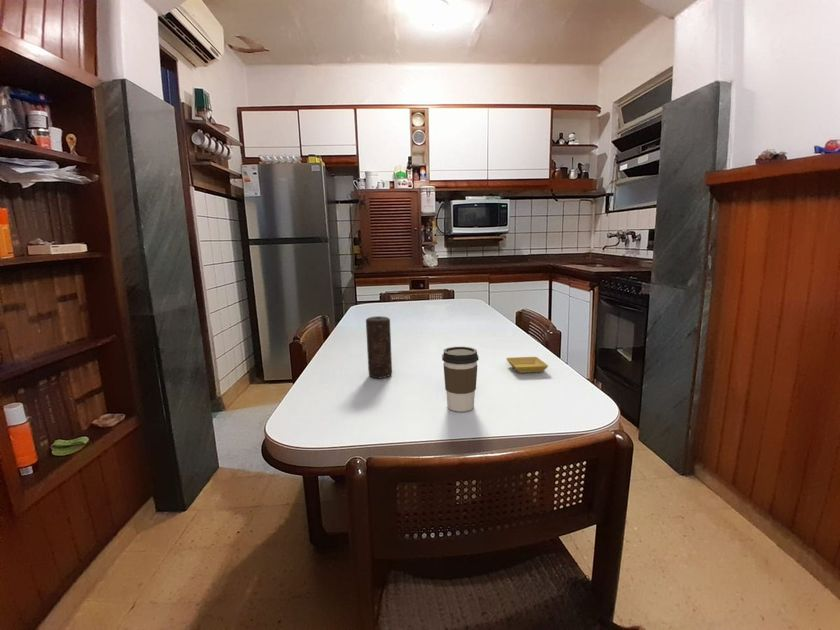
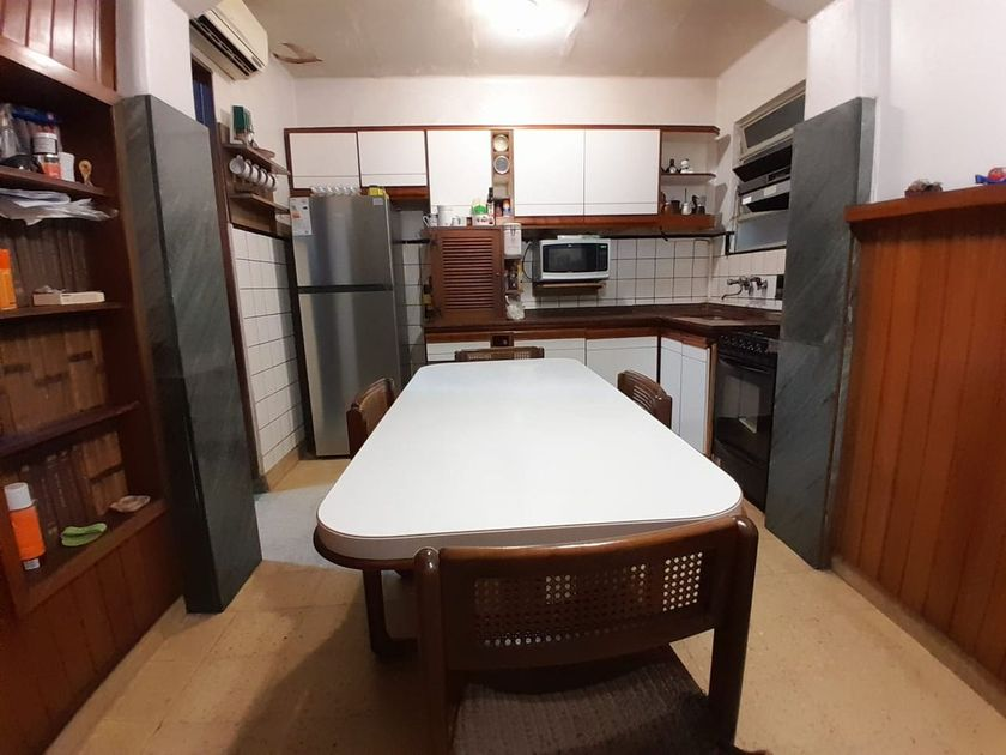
- candle (379, 346)
- coffee cup (460, 378)
- saucer (526, 365)
